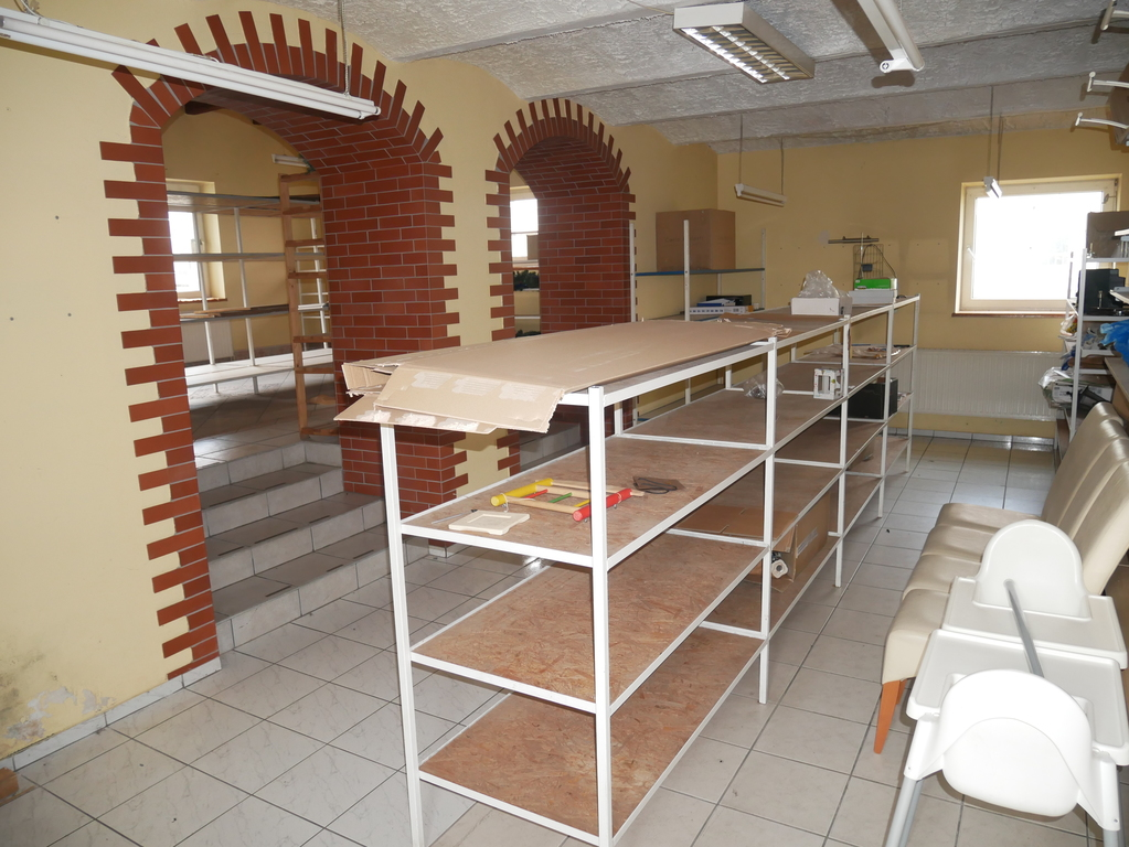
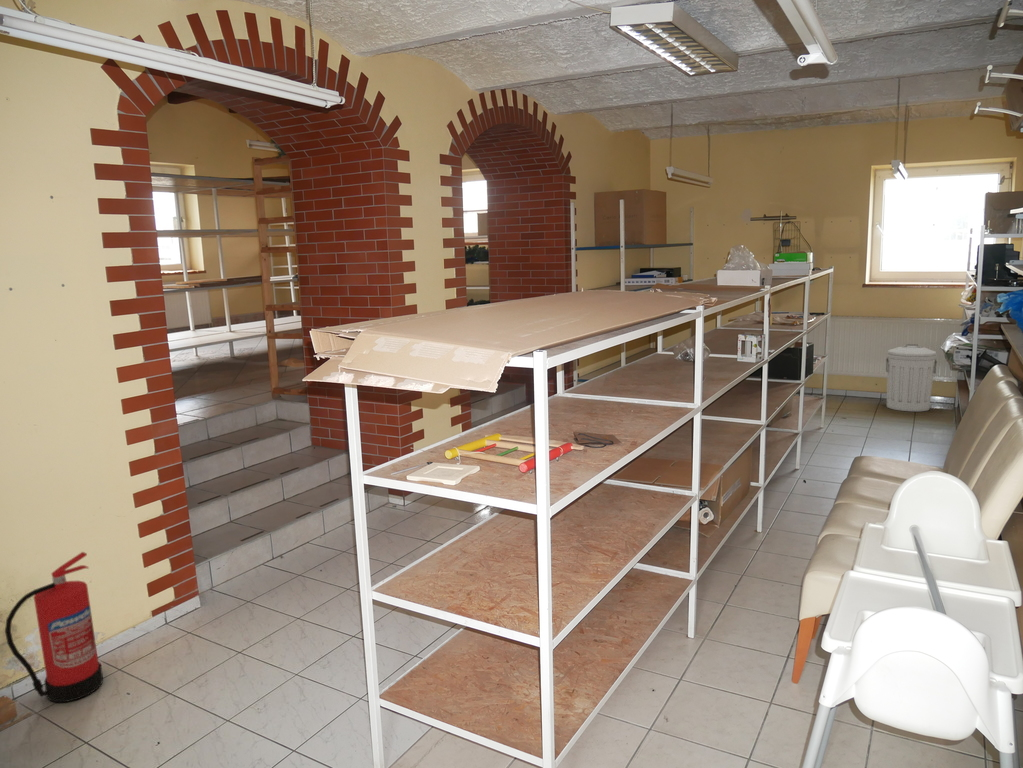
+ fire extinguisher (52, 631)
+ trash can (909, 376)
